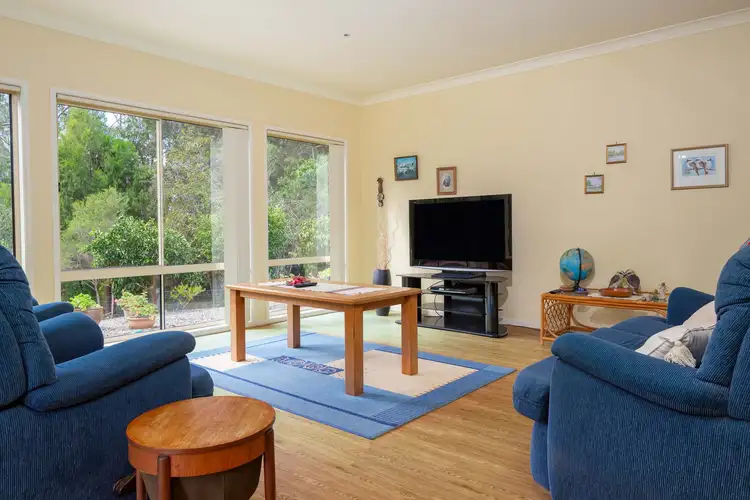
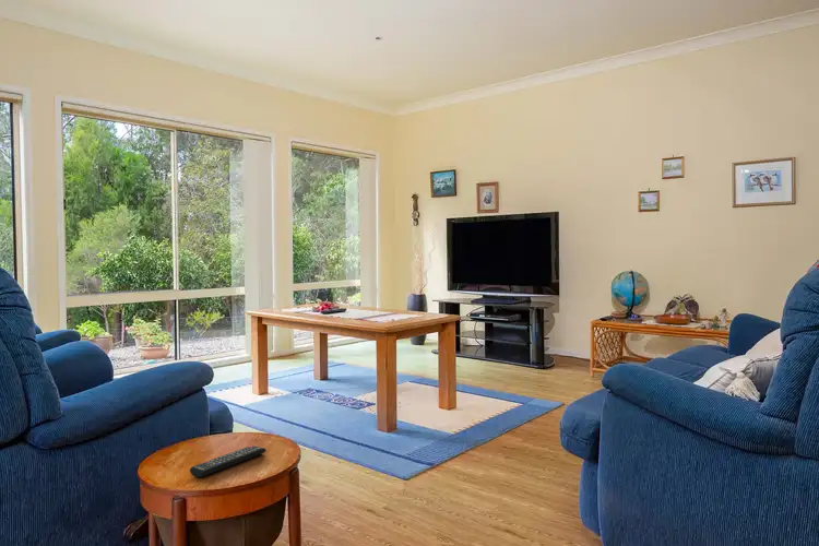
+ remote control (229, 460)
